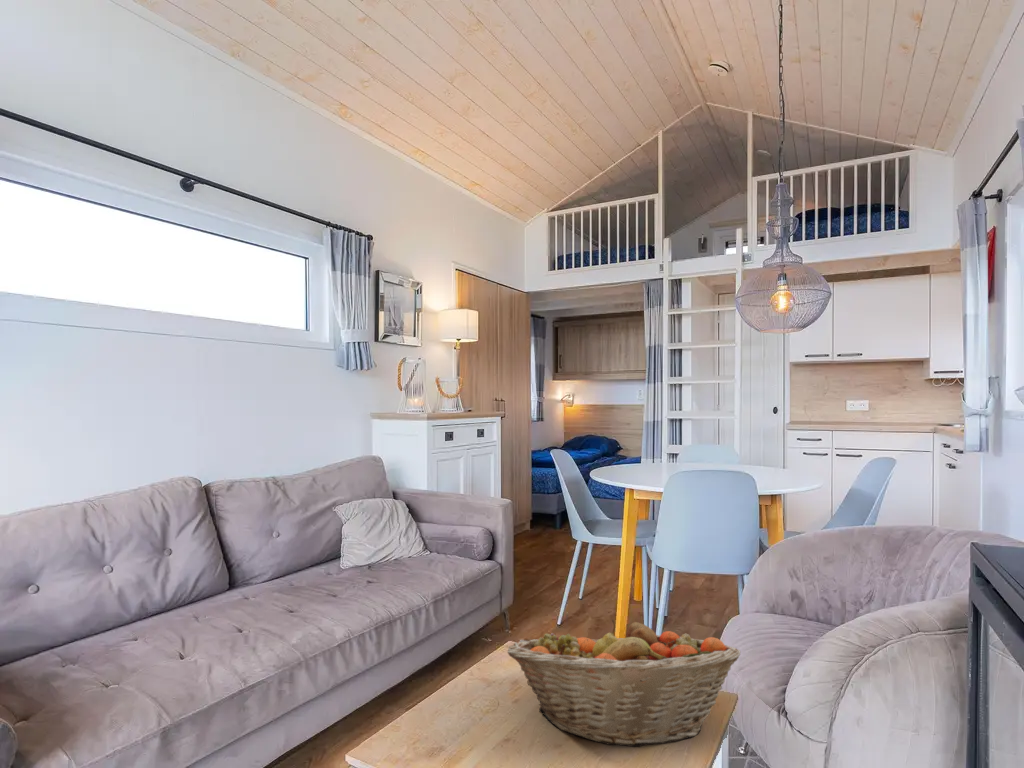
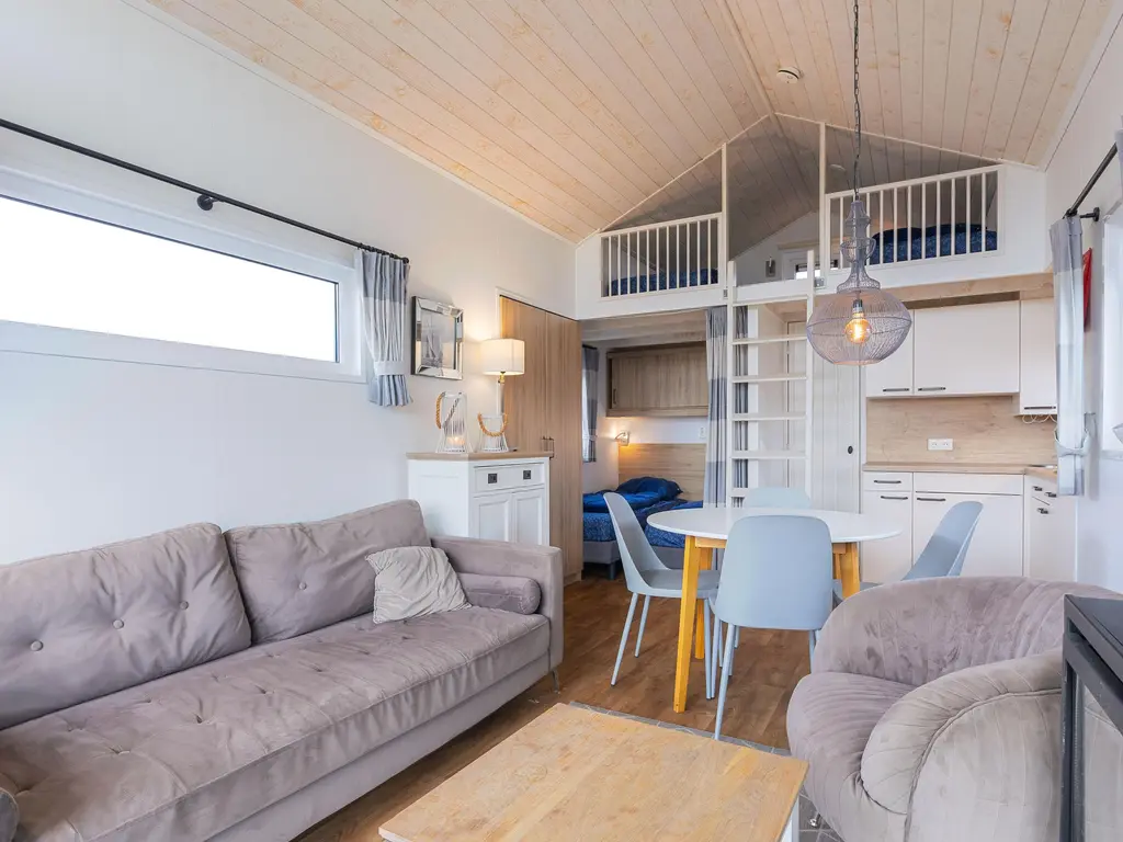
- fruit basket (621, 667)
